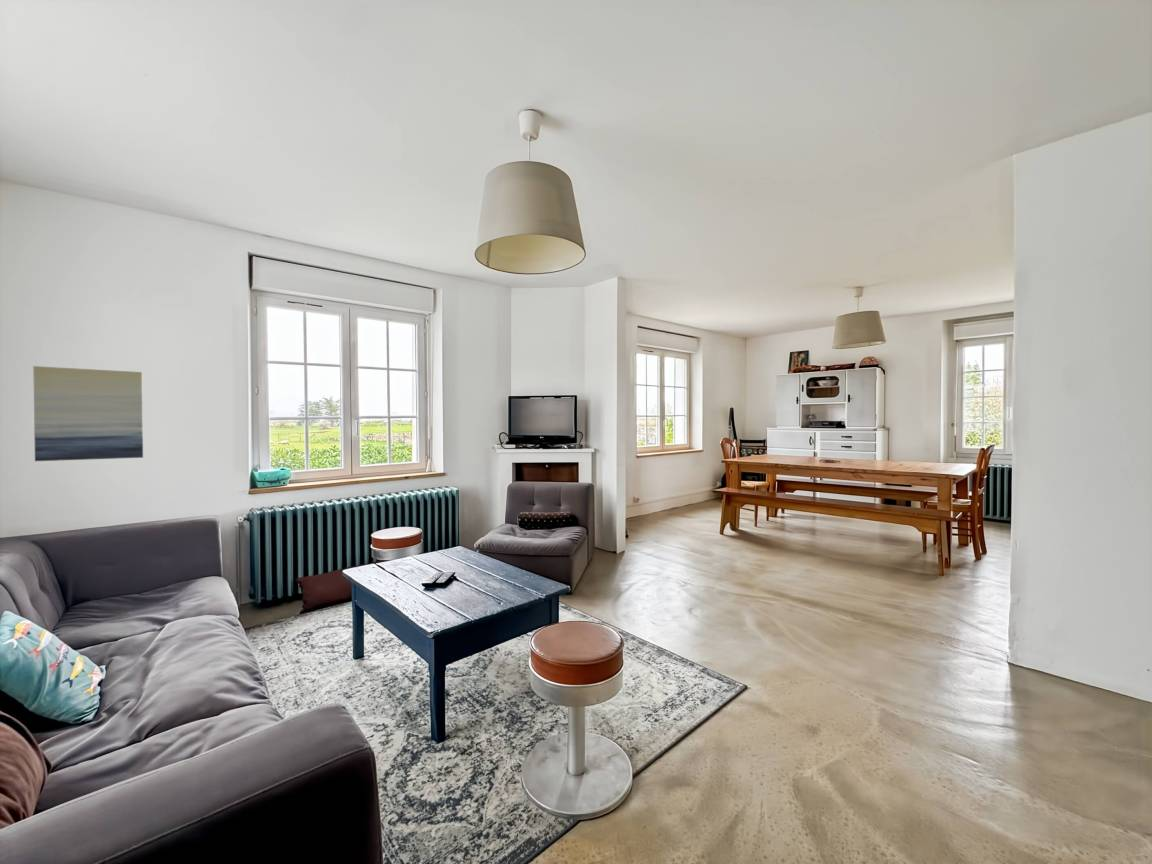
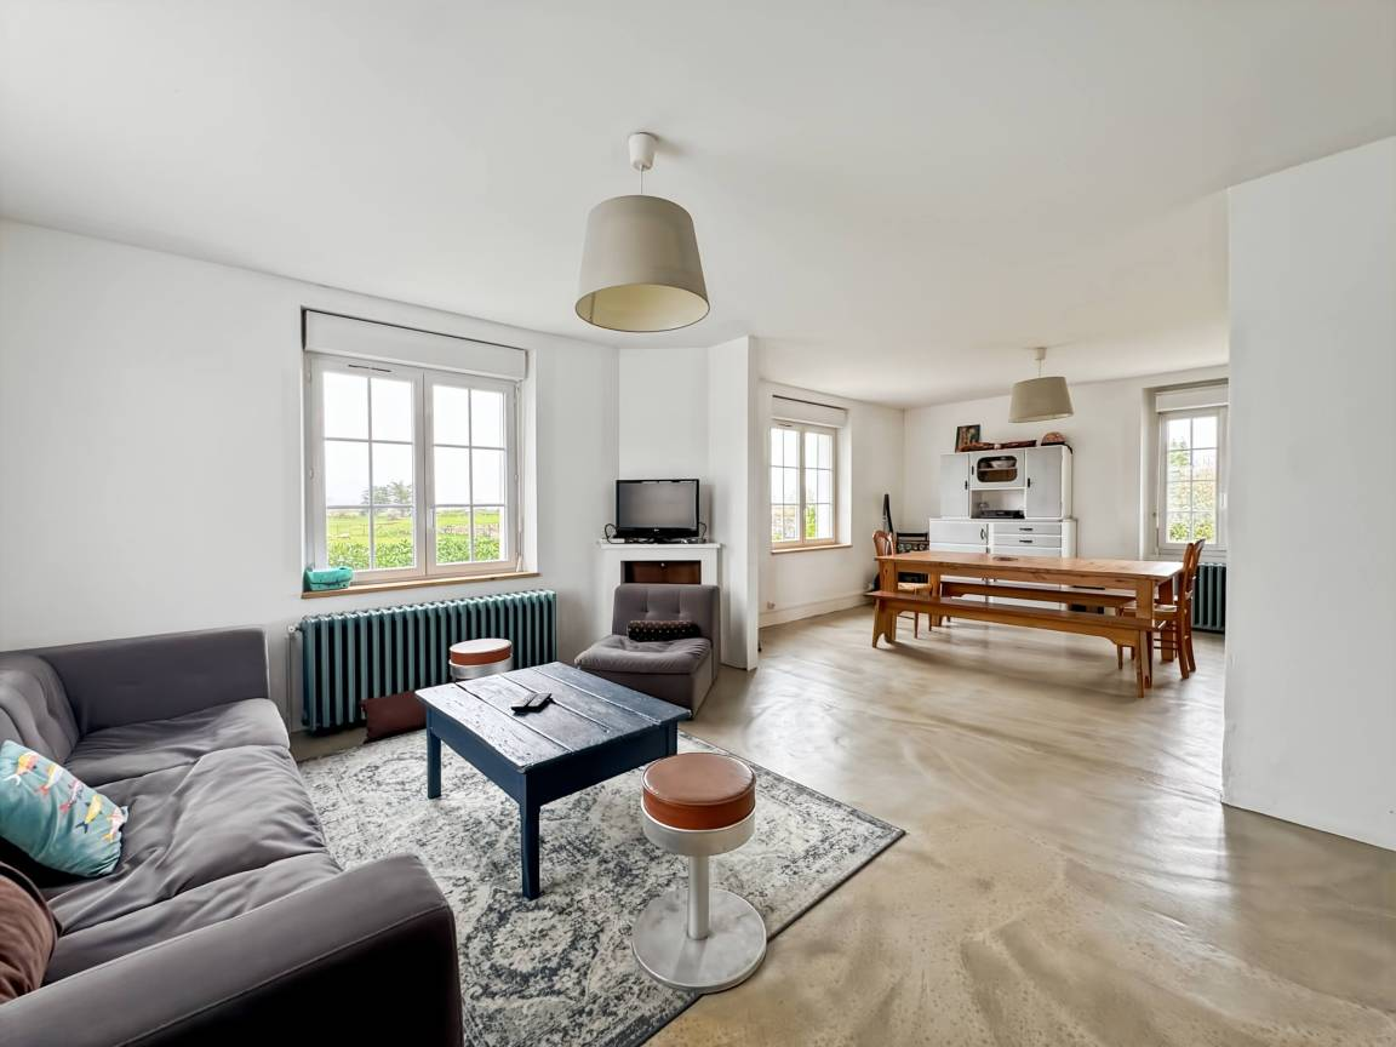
- wall art (91, 414)
